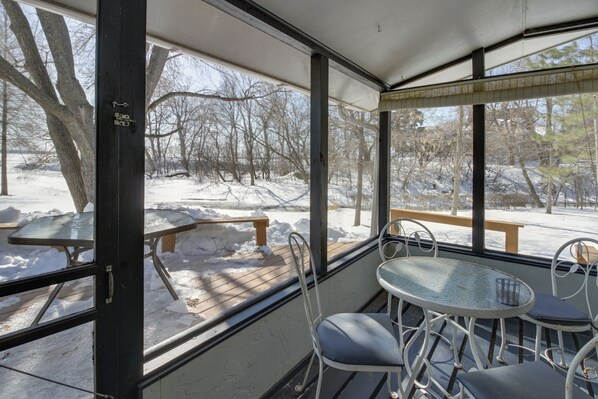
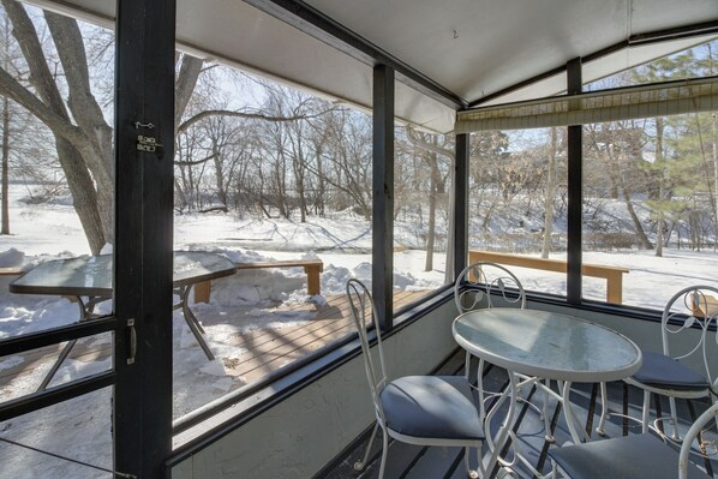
- cup (507, 291)
